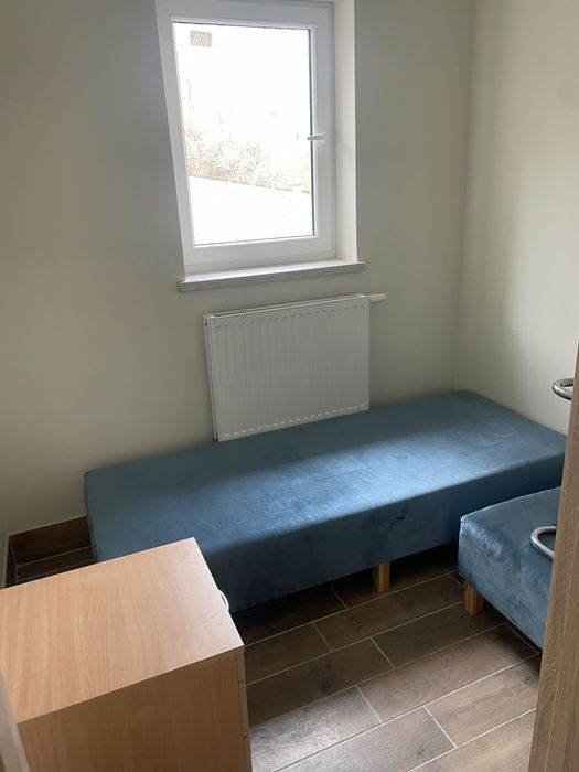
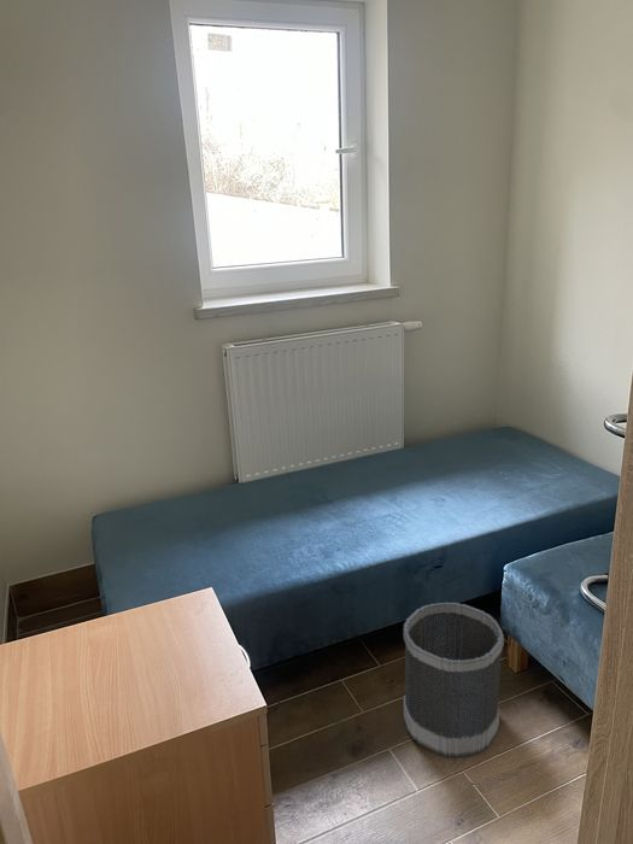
+ wastebasket (451, 675)
